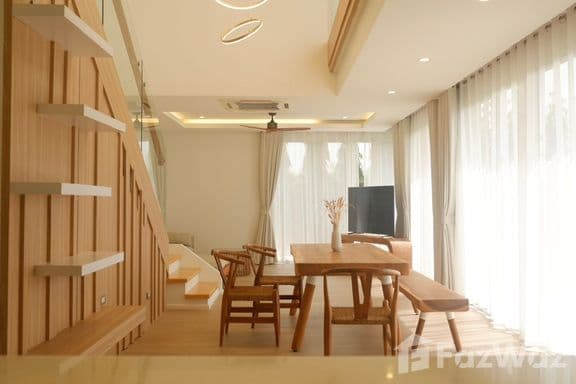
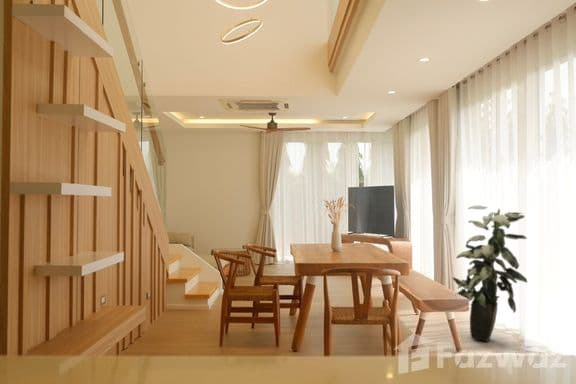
+ indoor plant (487, 271)
